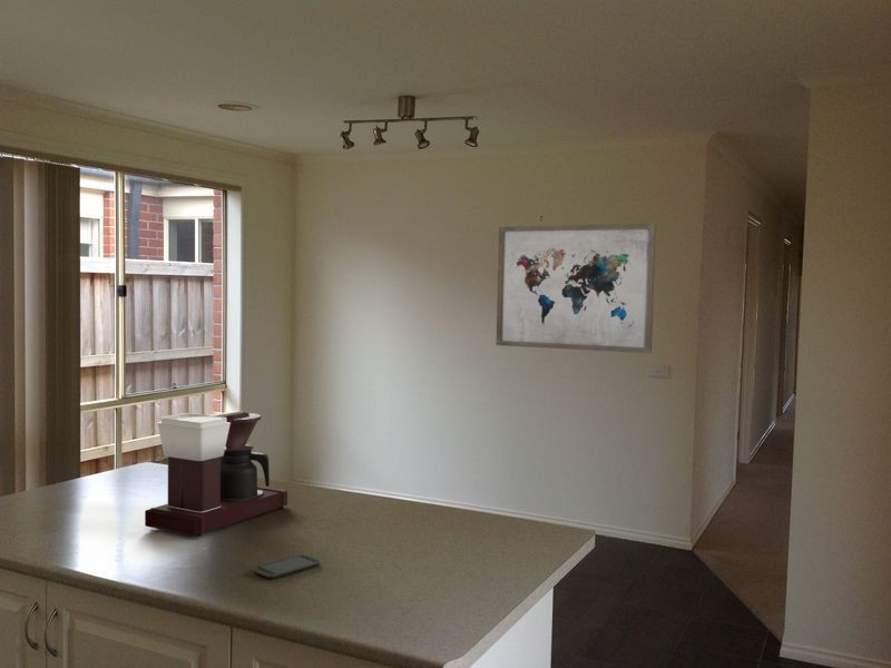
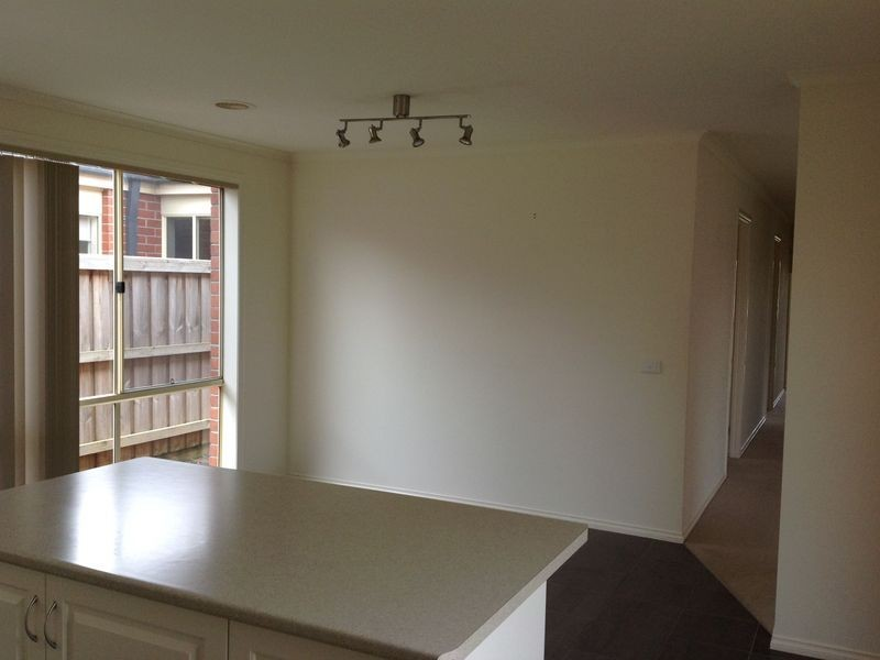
- smartphone (287, 566)
- wall art (571, 287)
- coffee maker (219, 465)
